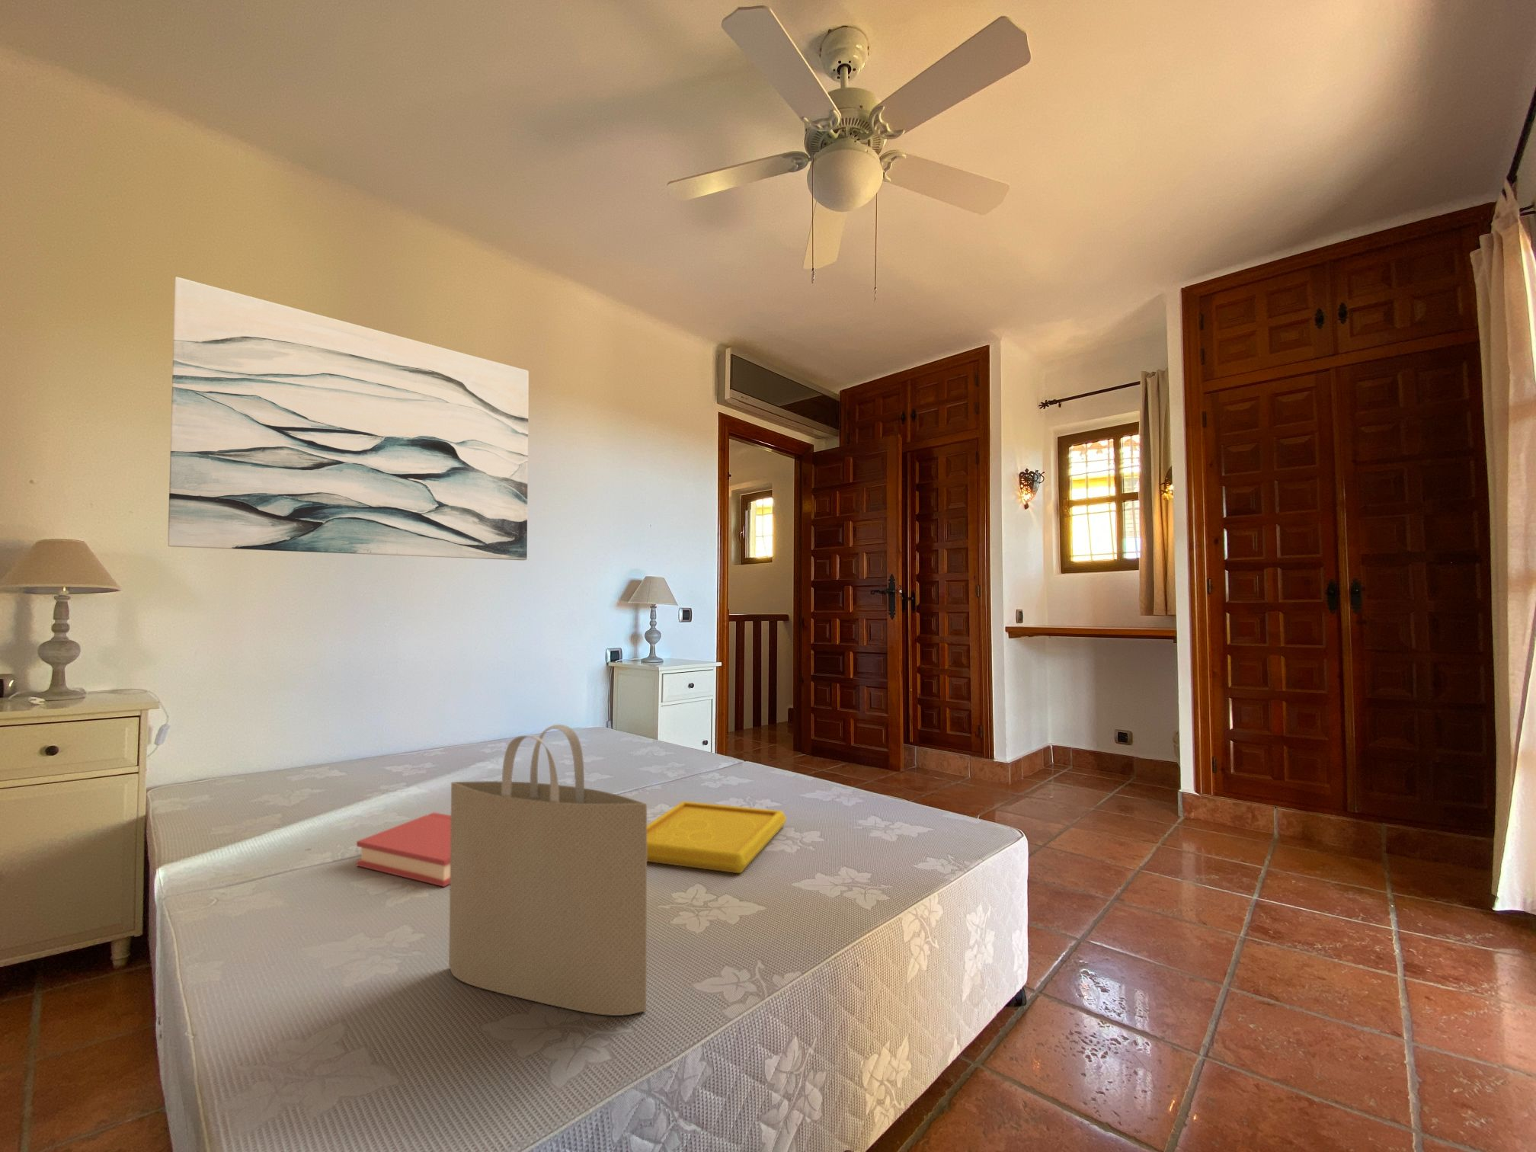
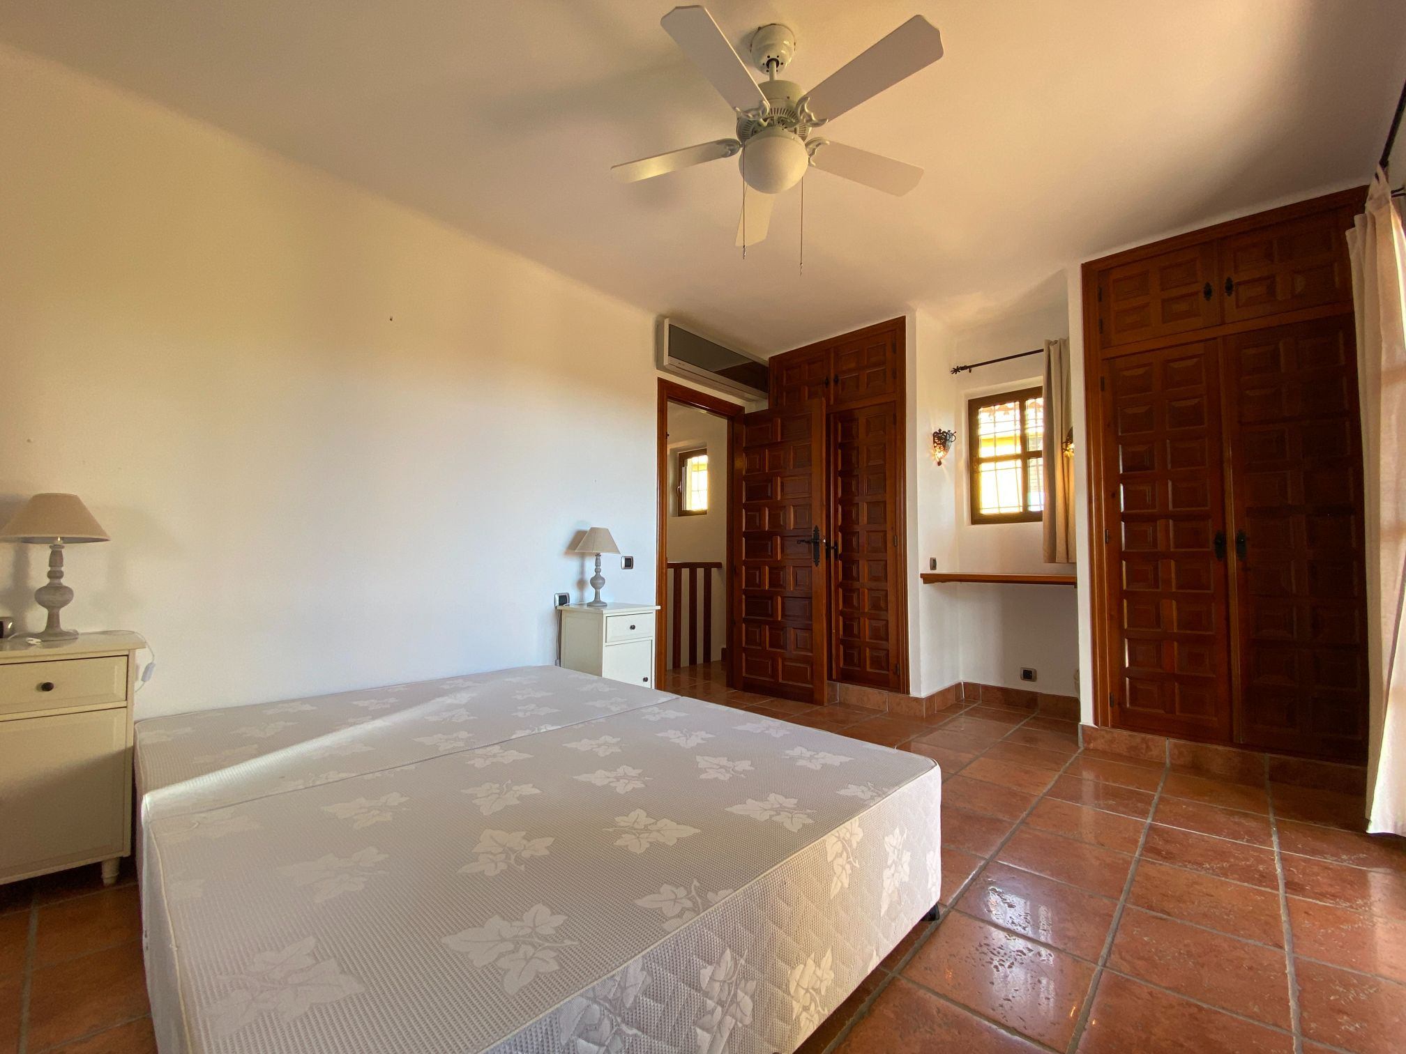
- wall art (380, 443)
- hardback book (439, 845)
- serving tray (708, 833)
- tote bag (543, 858)
